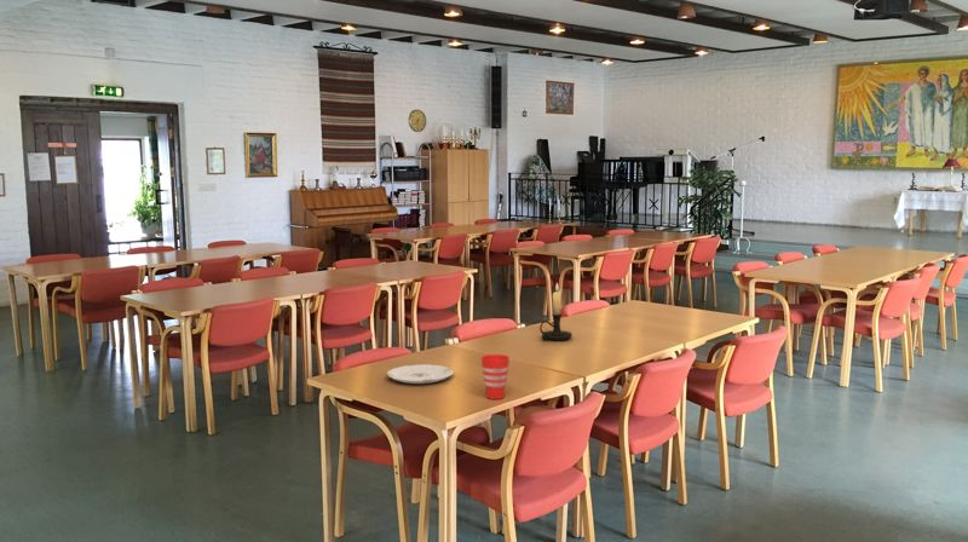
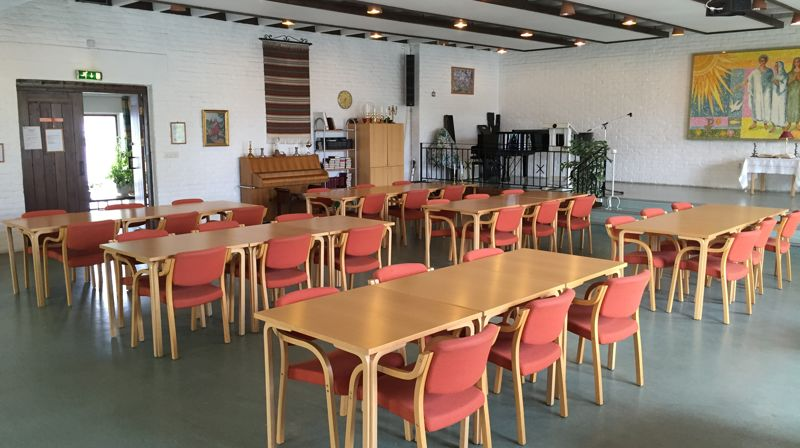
- plate (420, 374)
- candle holder (553, 310)
- cup (495, 376)
